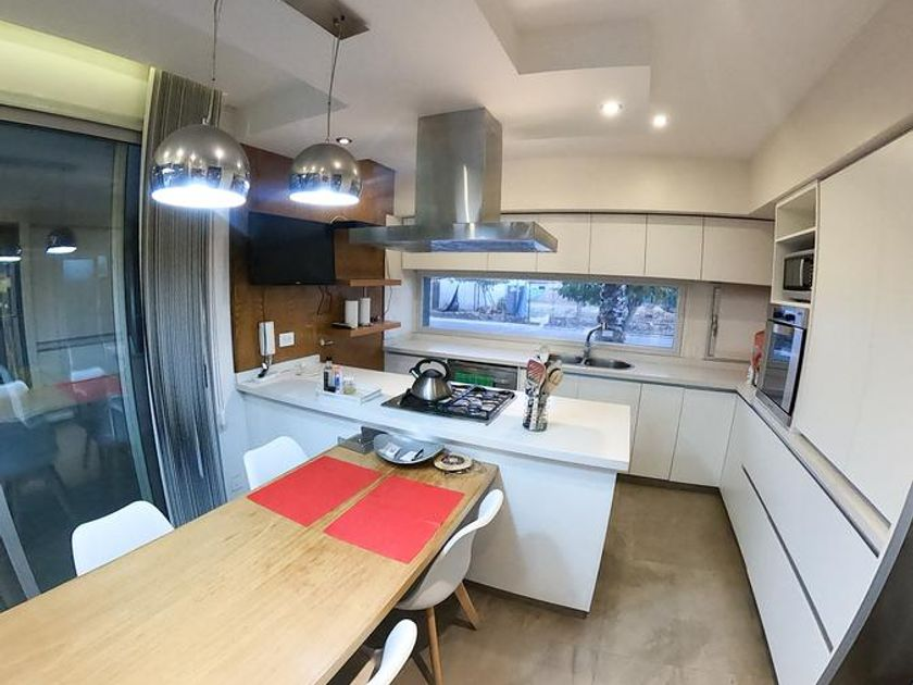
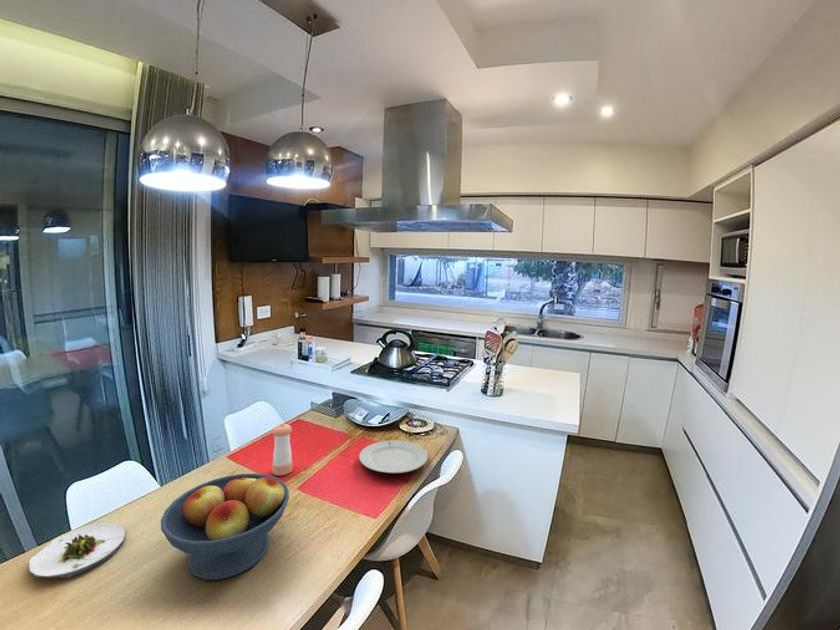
+ fruit bowl (229, 518)
+ pepper shaker (282, 447)
+ salad plate (80, 544)
+ chinaware (393, 457)
